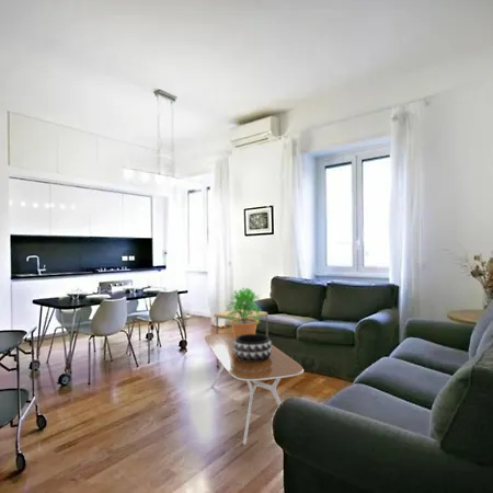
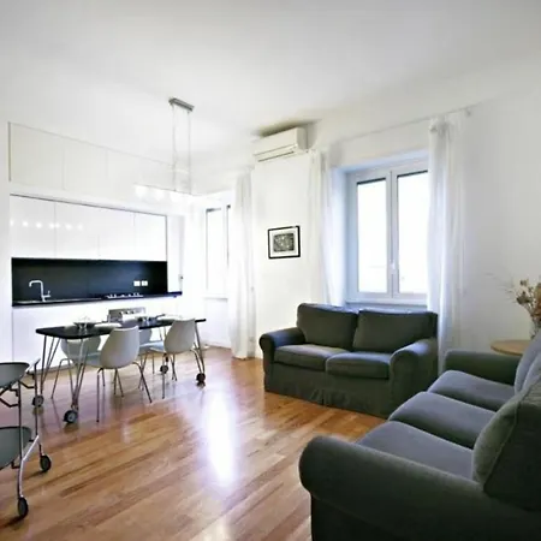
- decorative bowl (252, 346)
- potted plant (244, 312)
- side table (241, 318)
- coffee table (246, 378)
